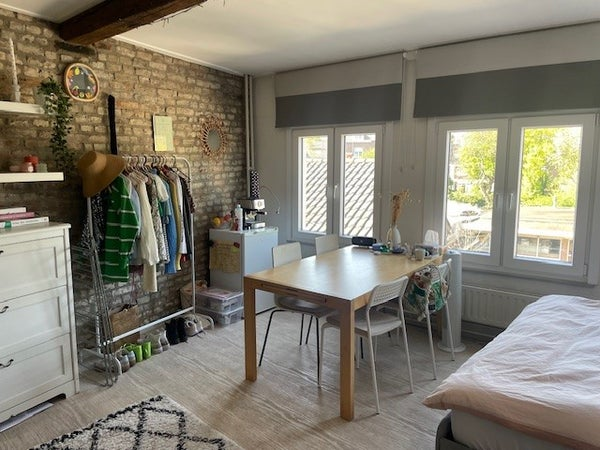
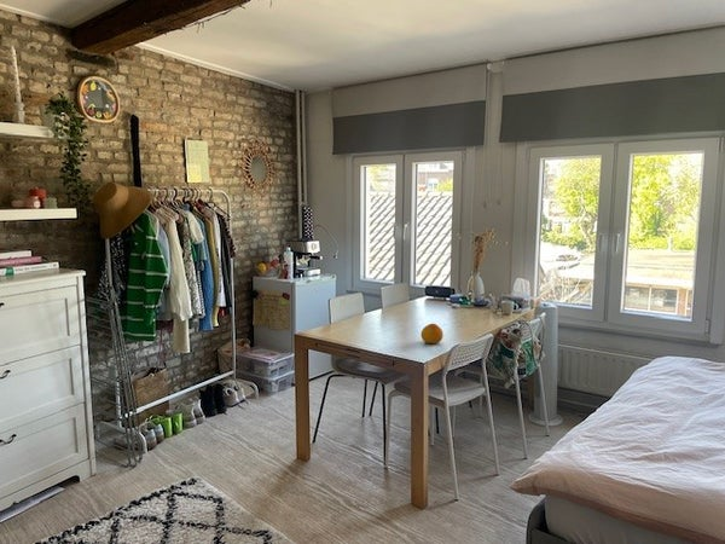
+ fruit (431, 332)
